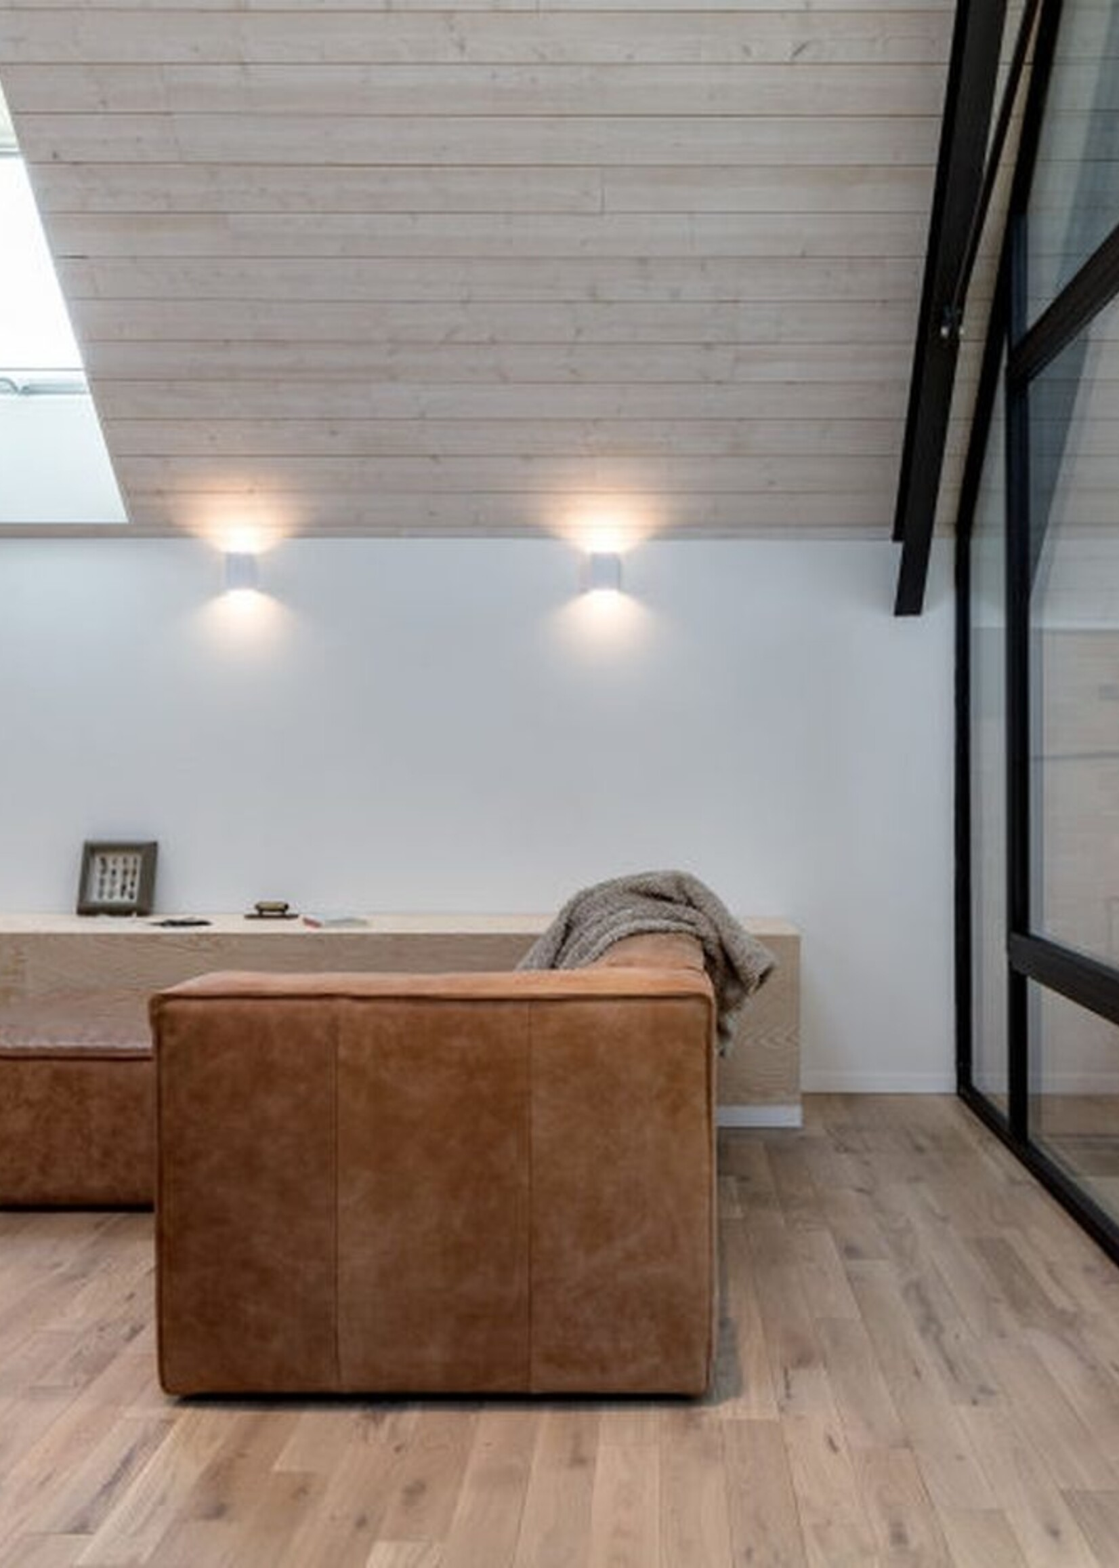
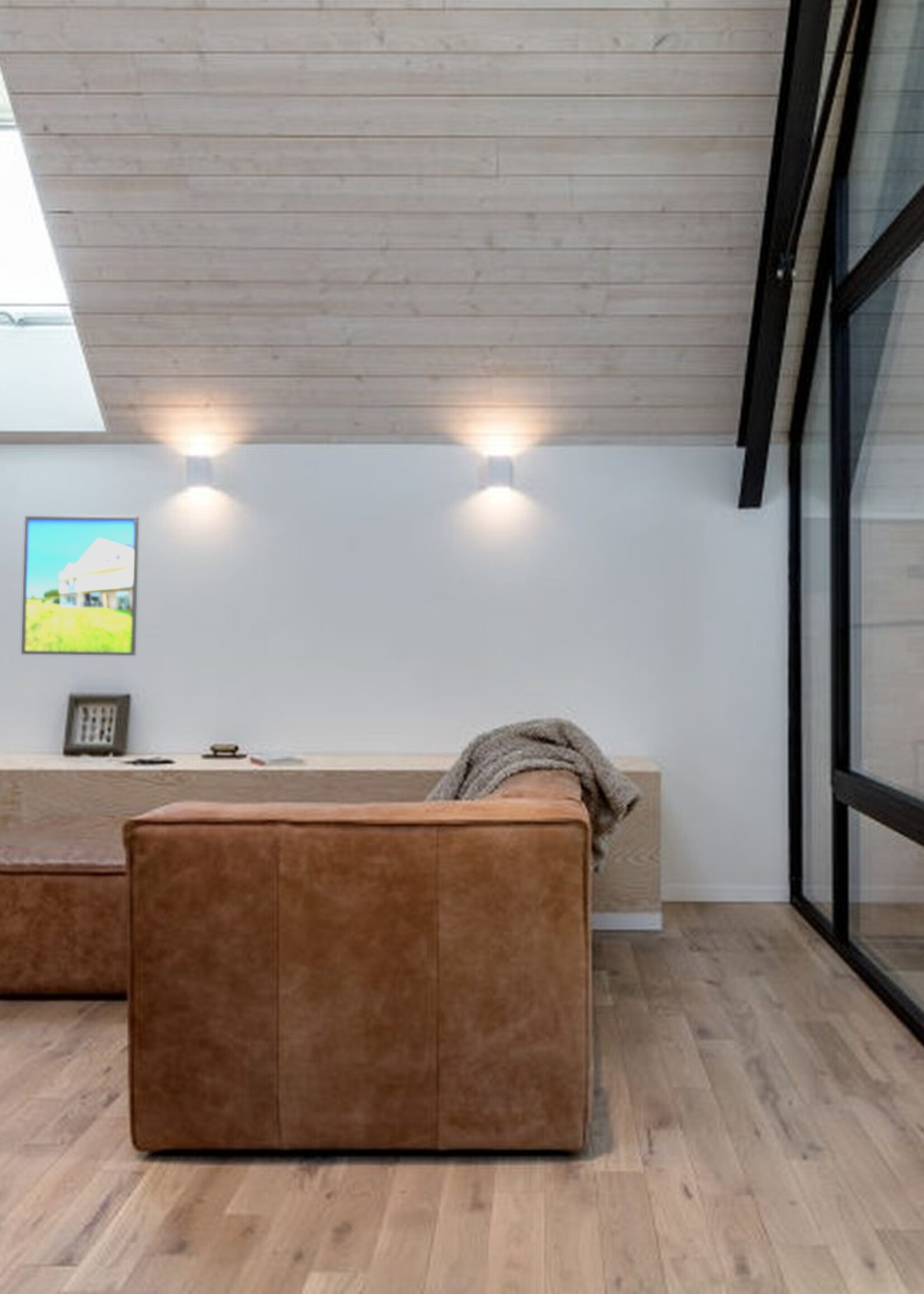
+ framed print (80, 585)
